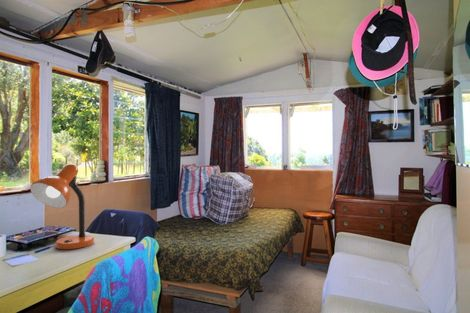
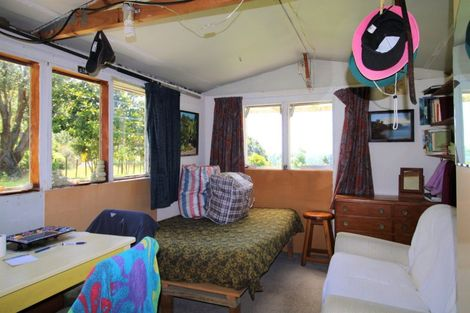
- desk lamp (65, 205)
